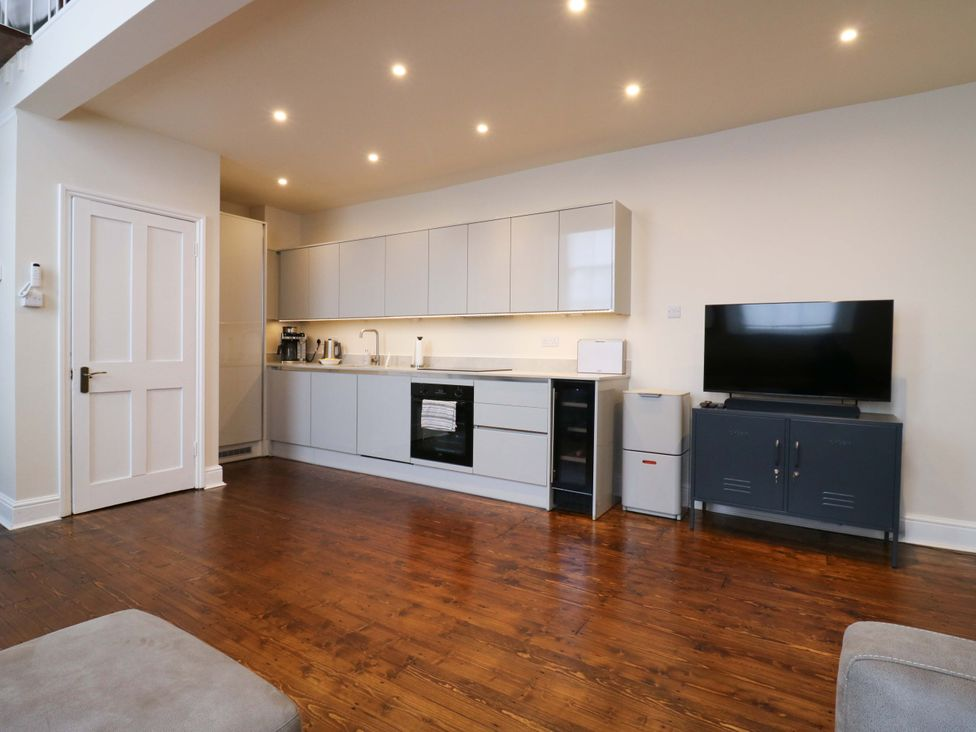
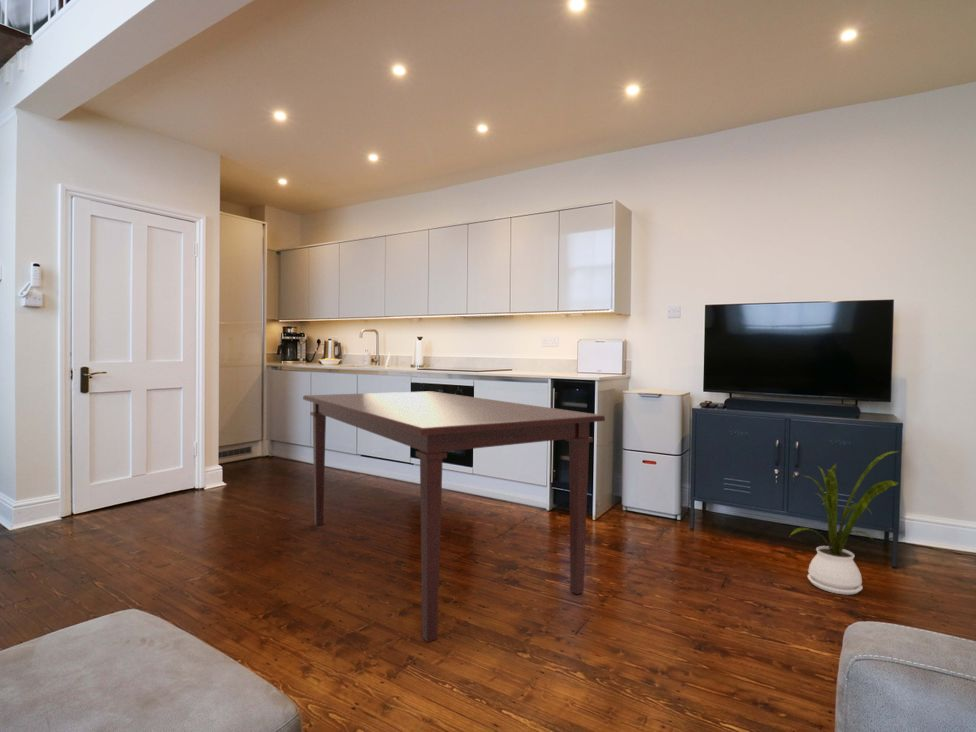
+ house plant (843, 517)
+ dining table (428, 478)
